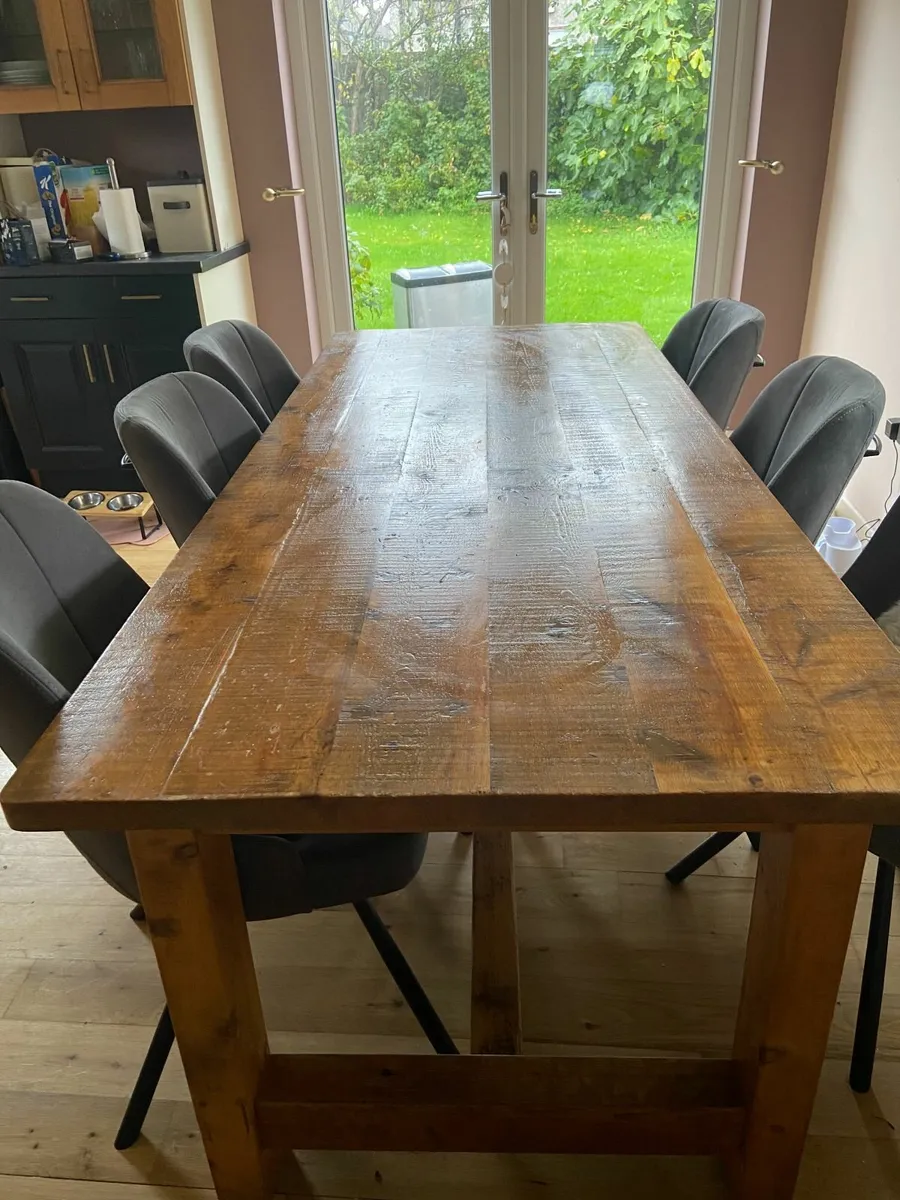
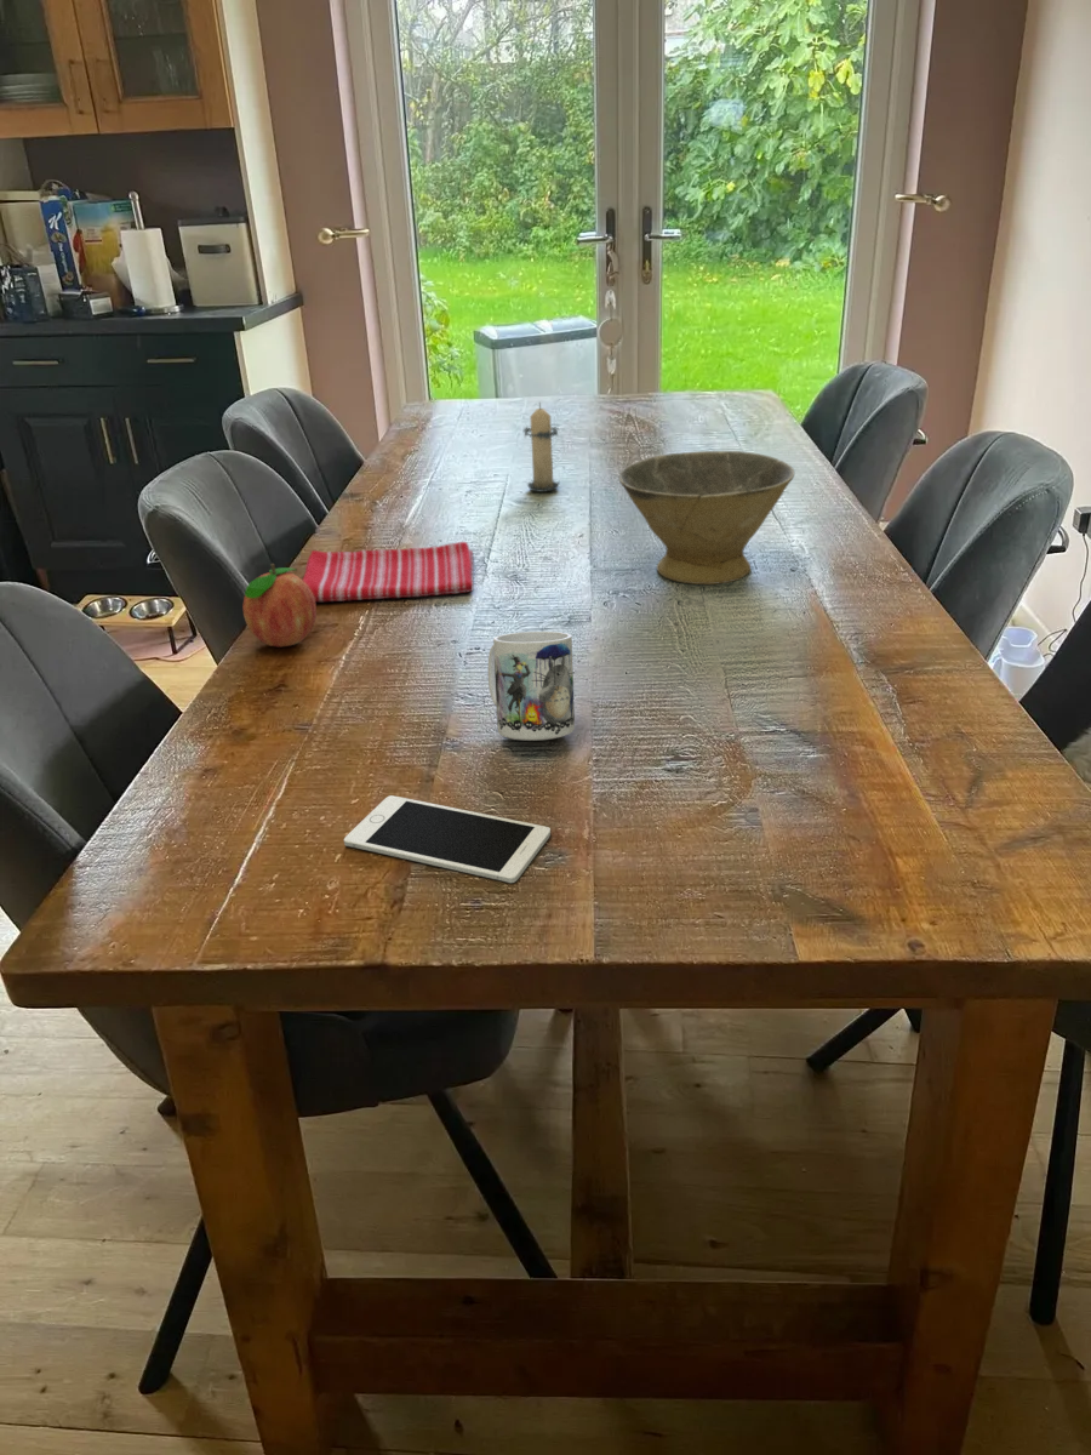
+ candle (541, 446)
+ fruit (278, 604)
+ dish towel (388, 571)
+ bowl (703, 520)
+ mug (522, 683)
+ cell phone (447, 837)
